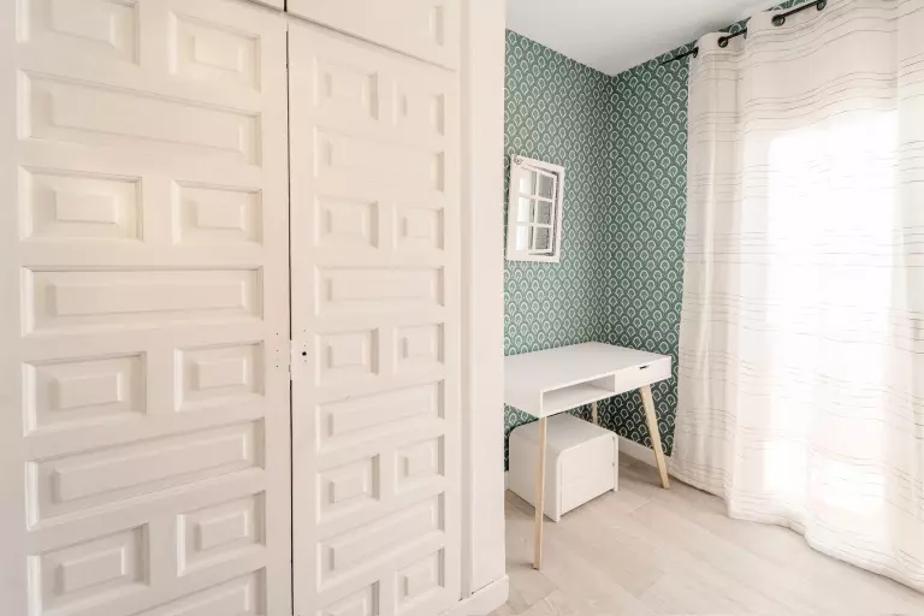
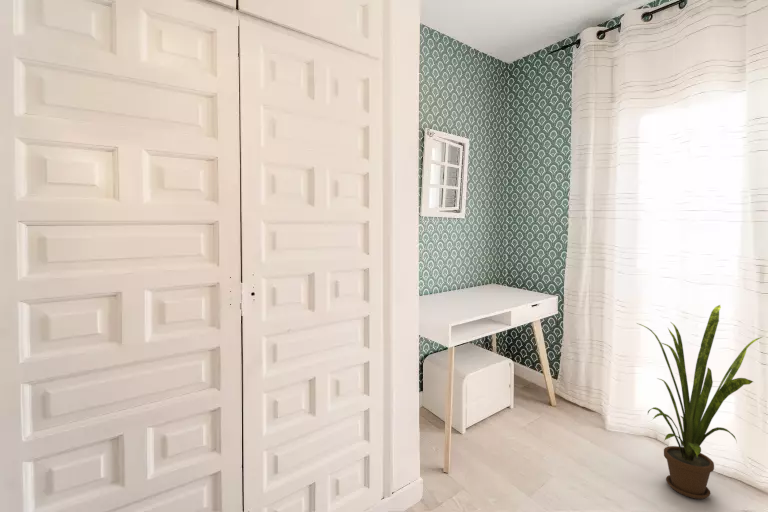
+ house plant (688, 396)
